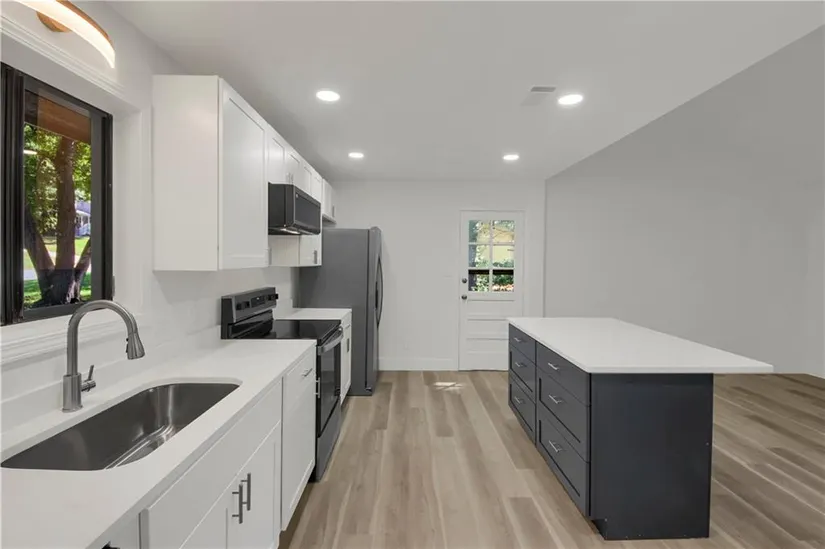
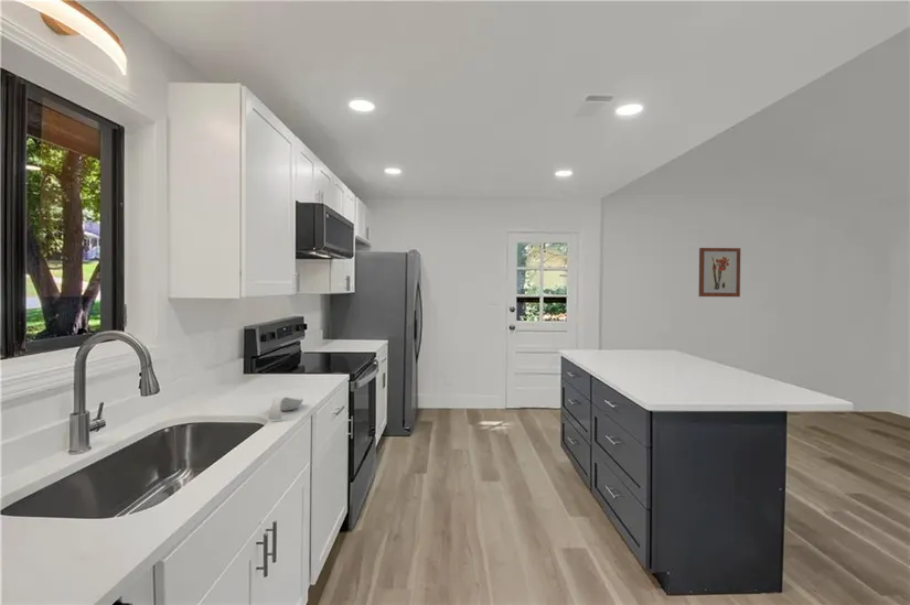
+ spoon rest (283, 403)
+ wall art (719, 272)
